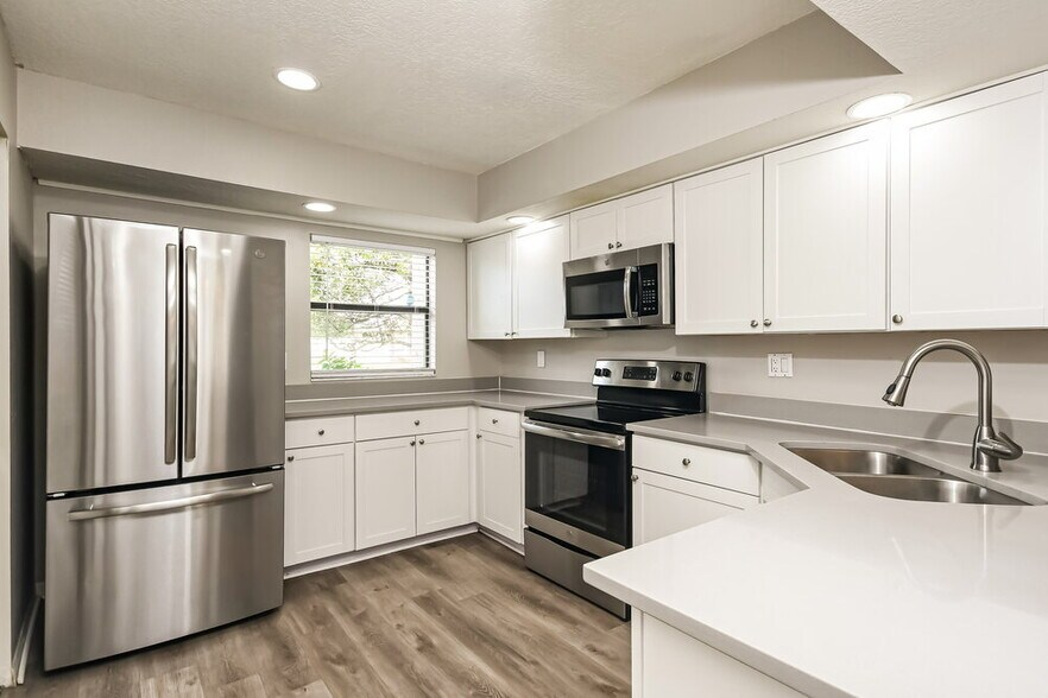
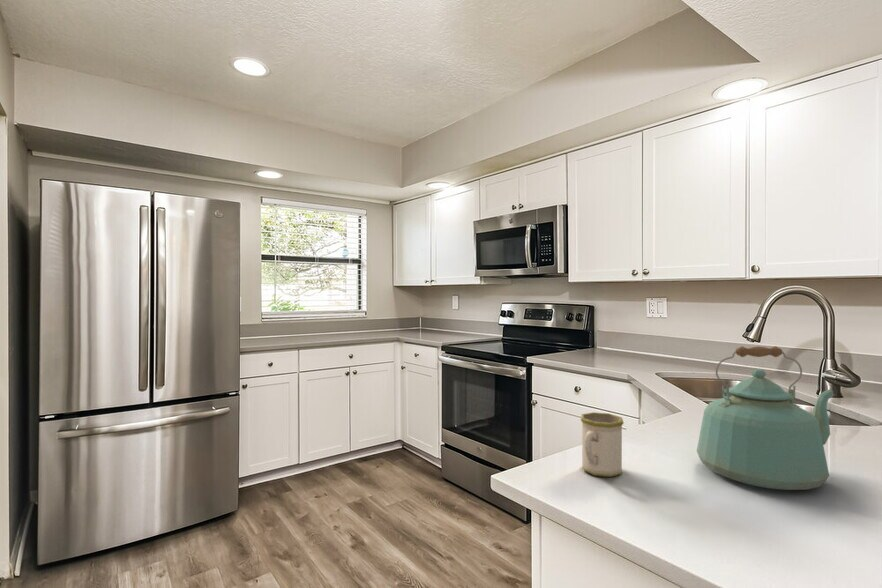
+ mug (598, 445)
+ kettle (769, 409)
